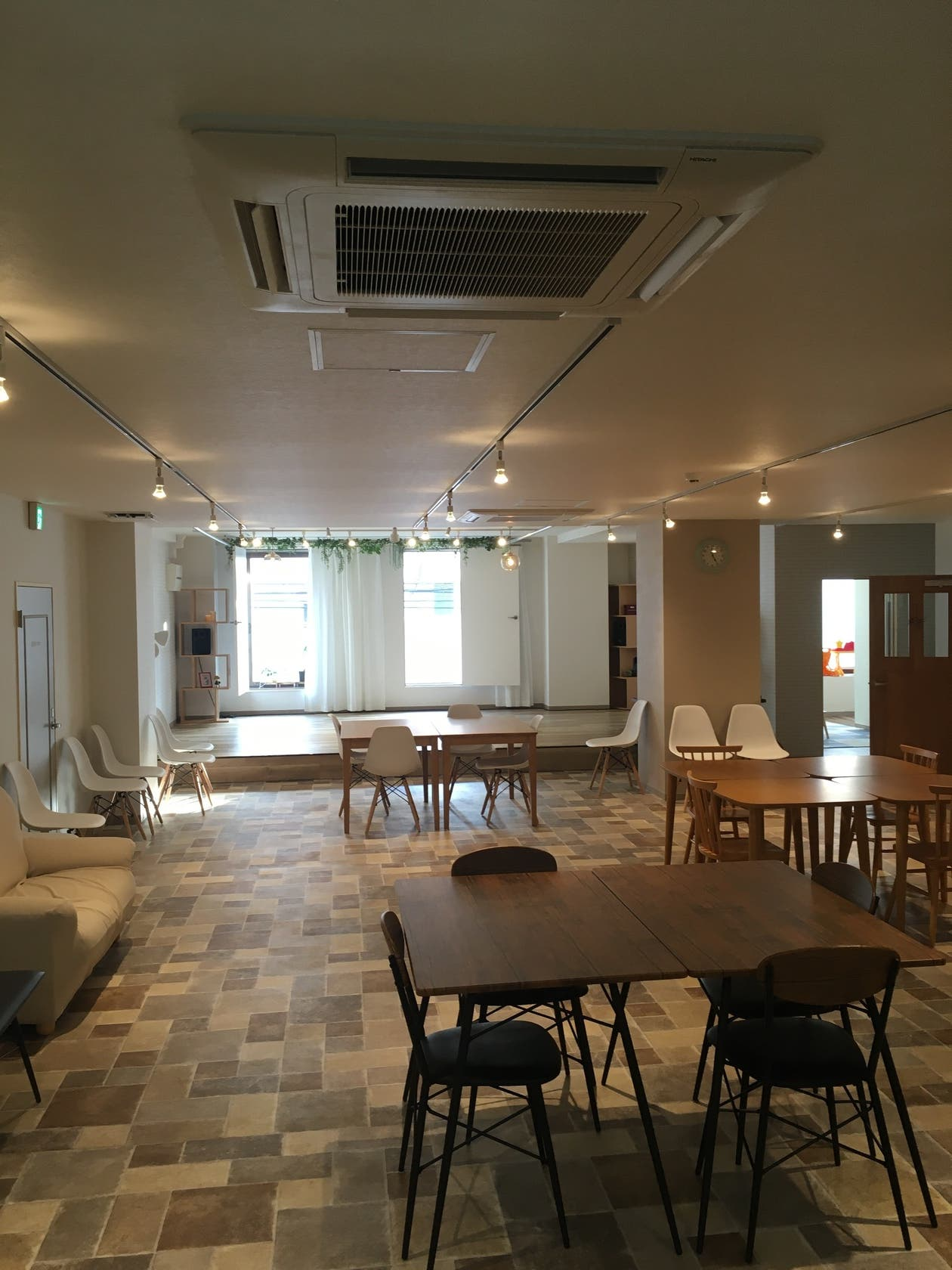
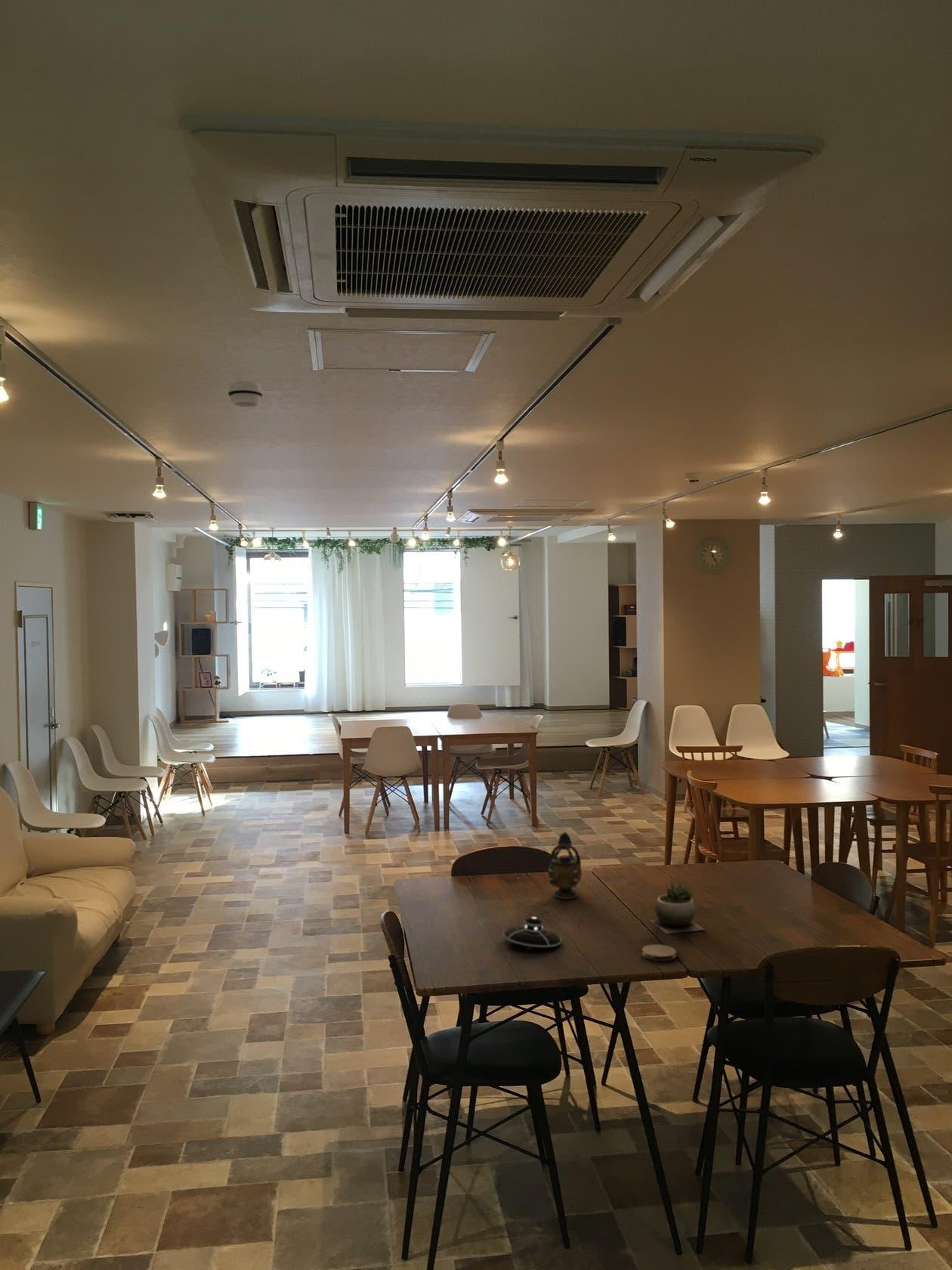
+ succulent plant (676, 902)
+ smoke detector (245, 394)
+ teapot (566, 860)
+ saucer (532, 929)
+ coaster (659, 952)
